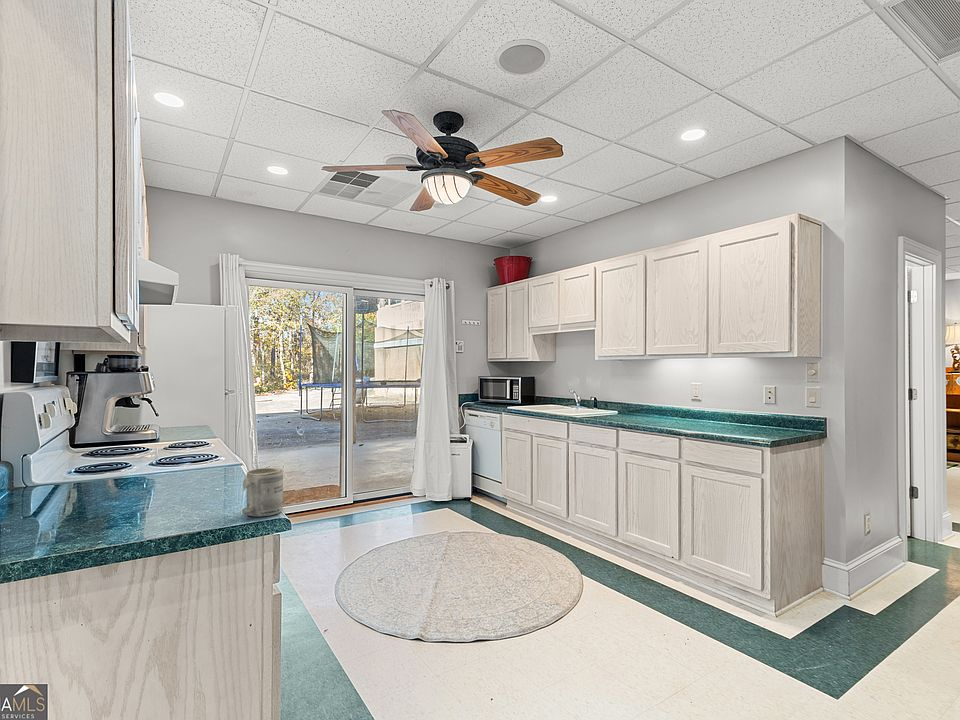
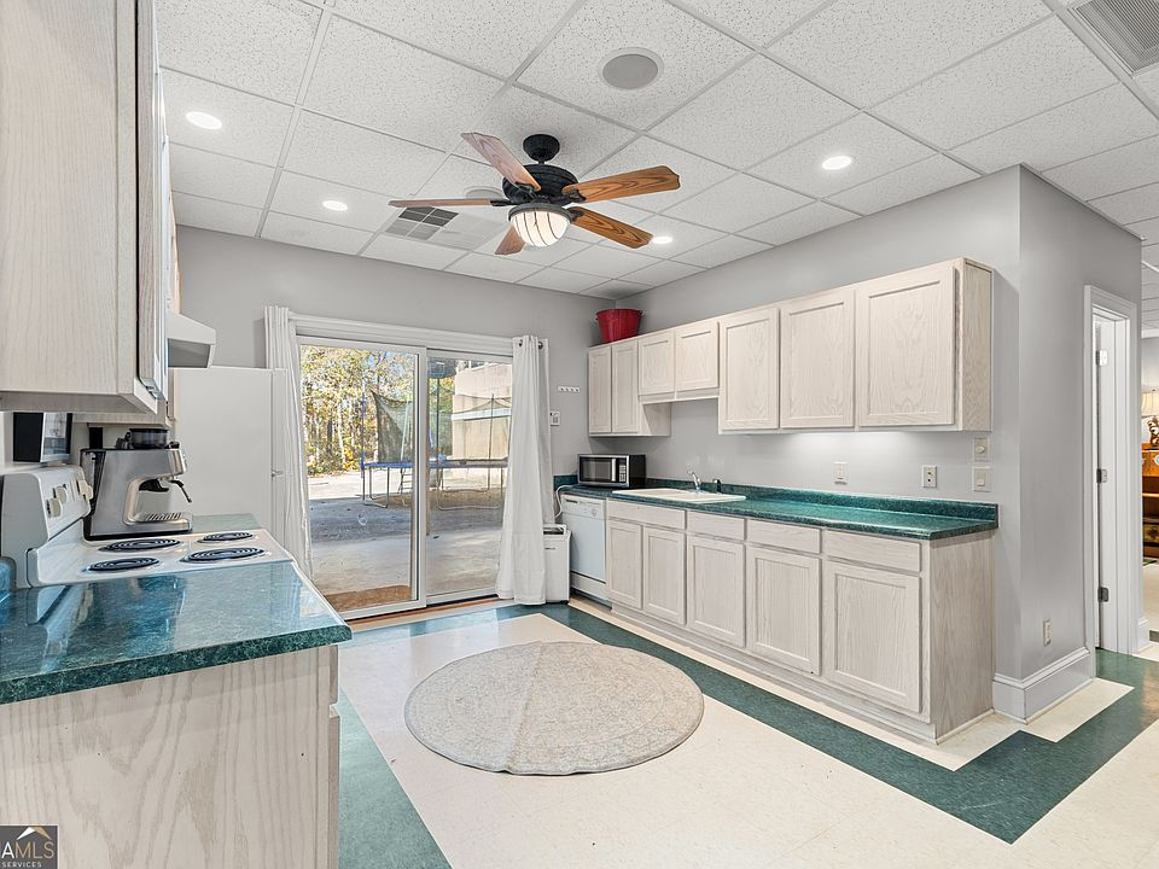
- mug (261, 488)
